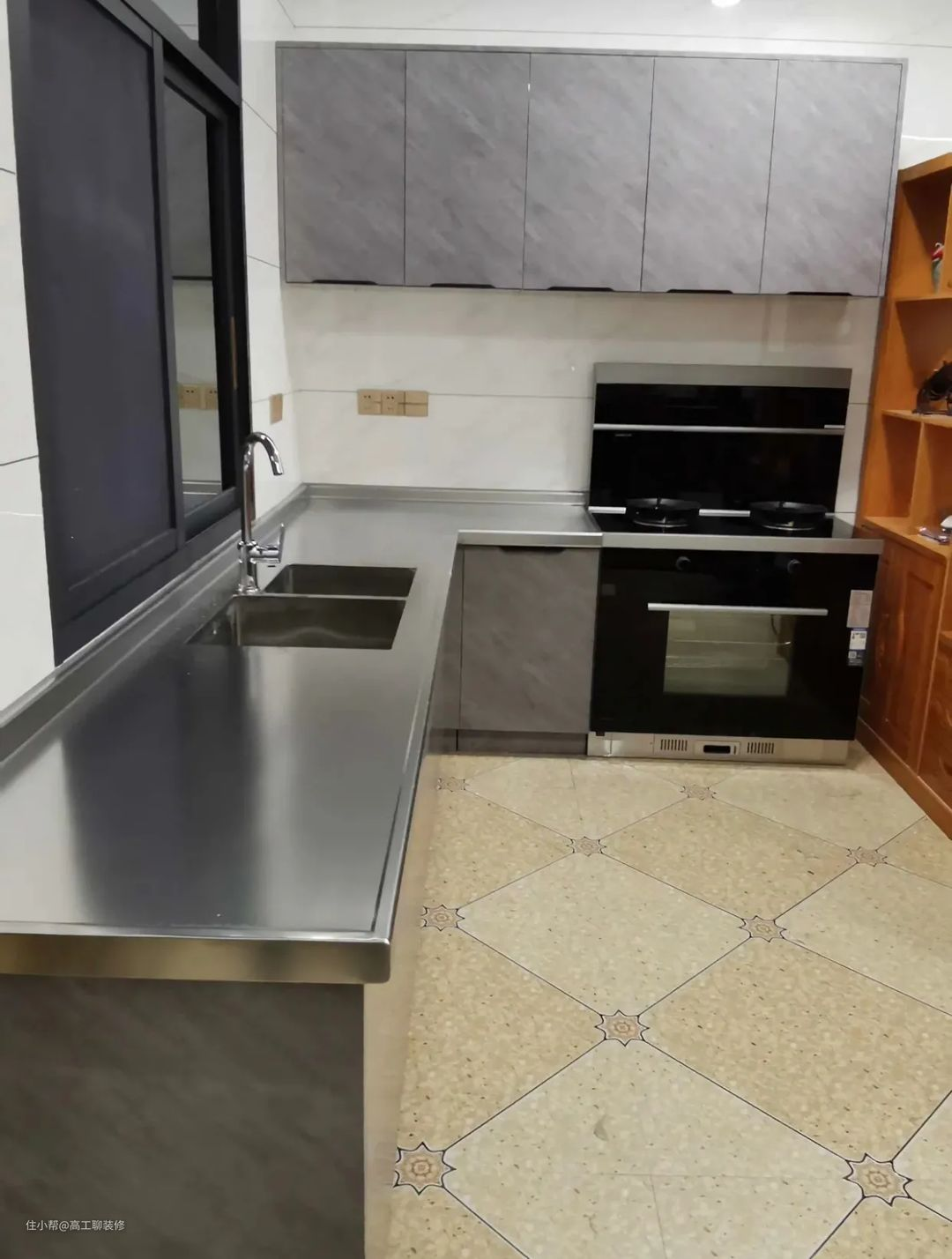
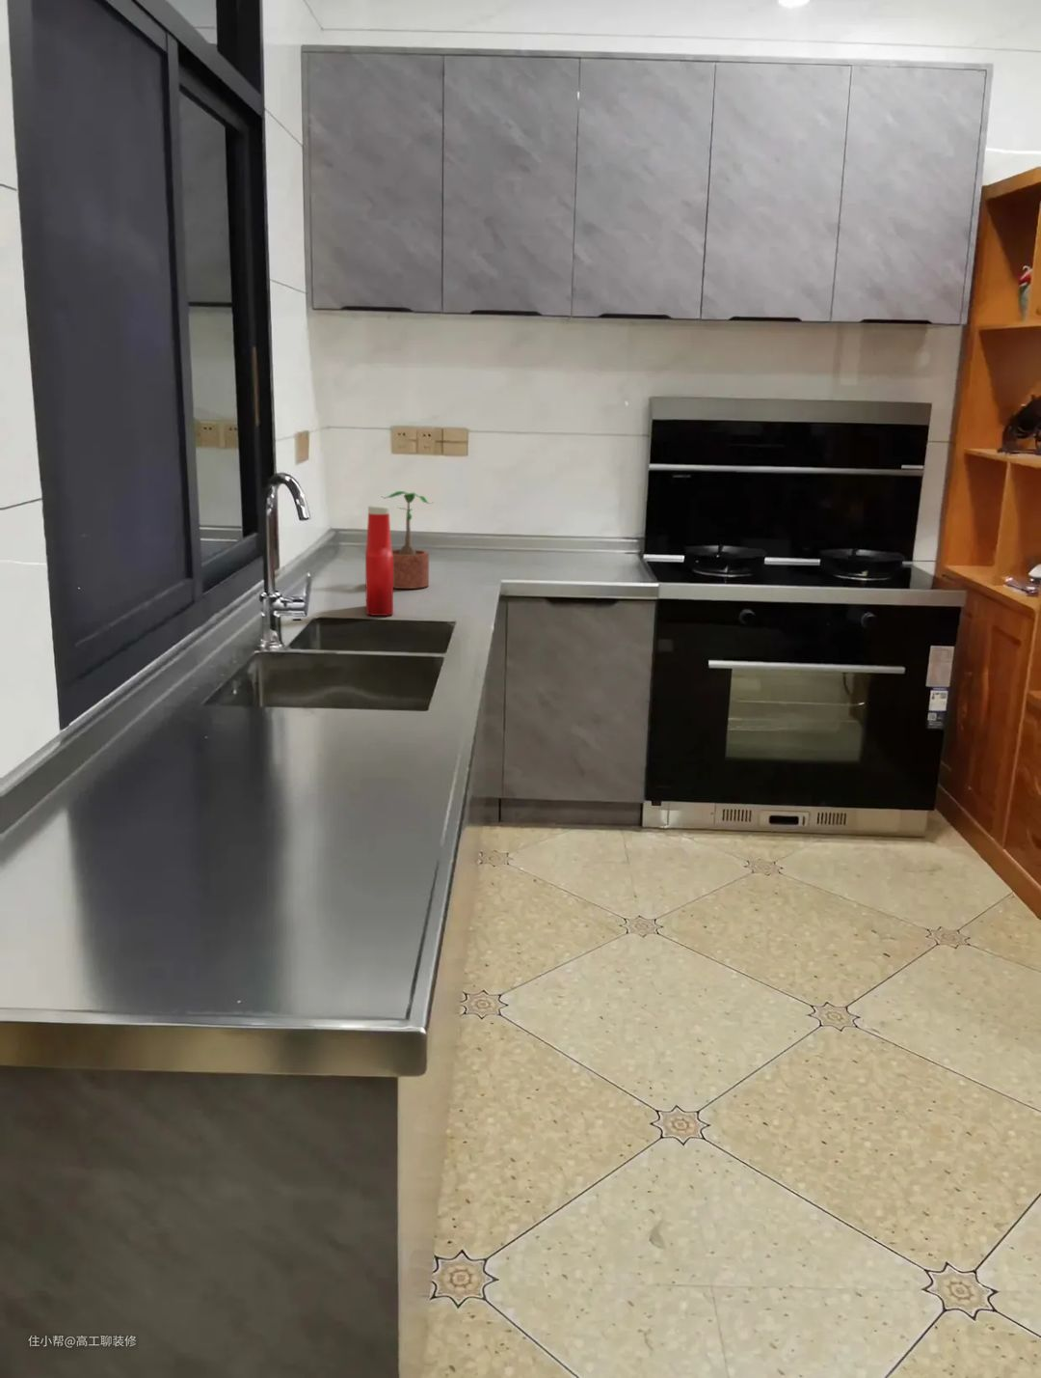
+ soap bottle (378, 558)
+ potted plant (407, 537)
